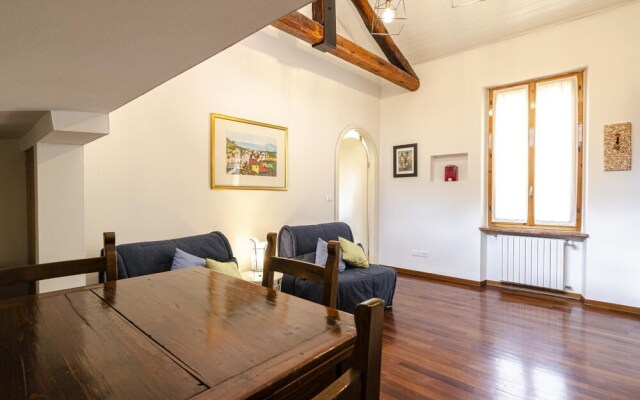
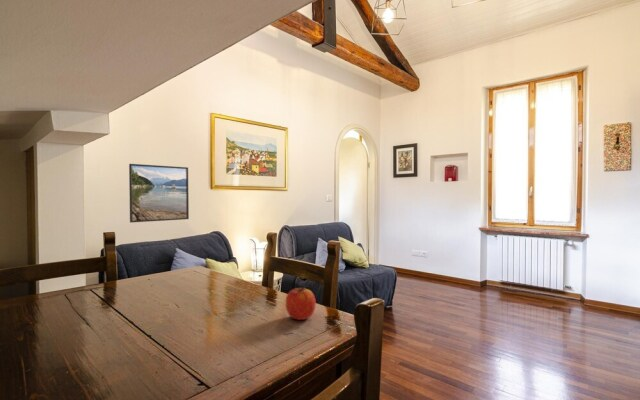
+ apple (300, 301)
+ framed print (160, 193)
